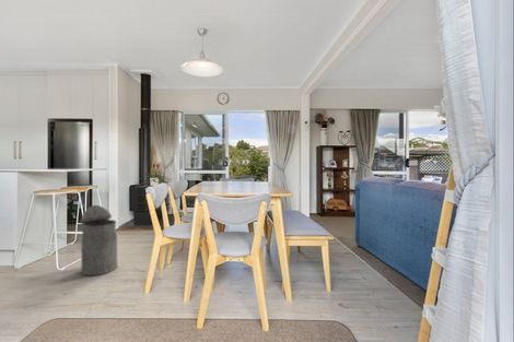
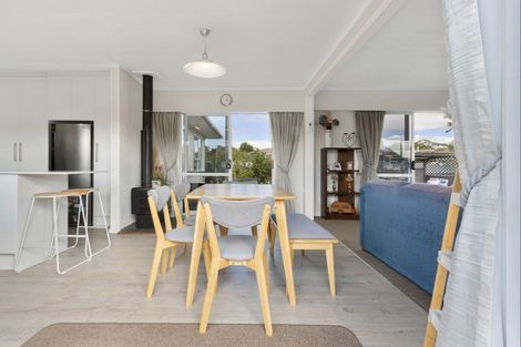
- trash can (100, 237)
